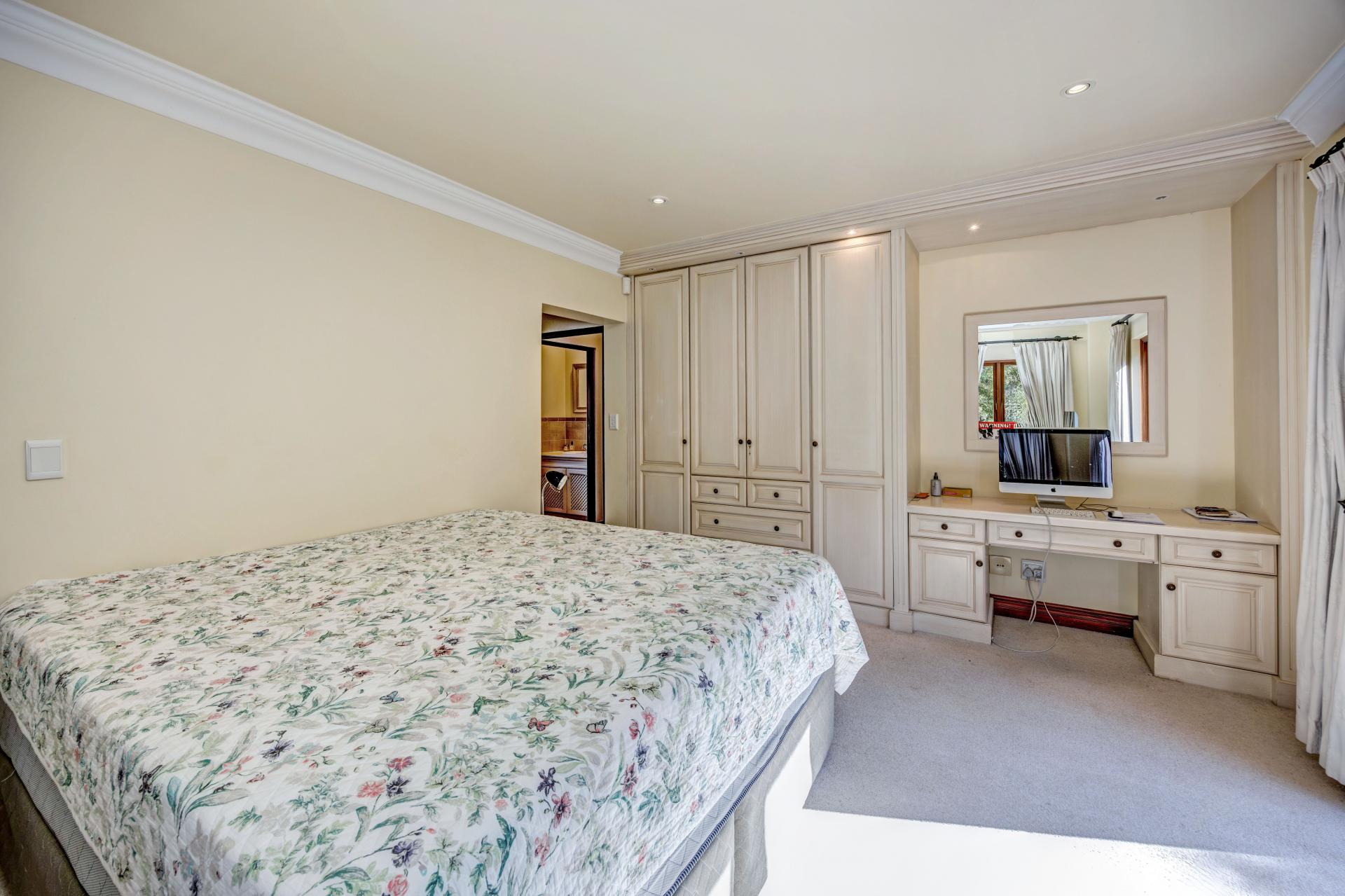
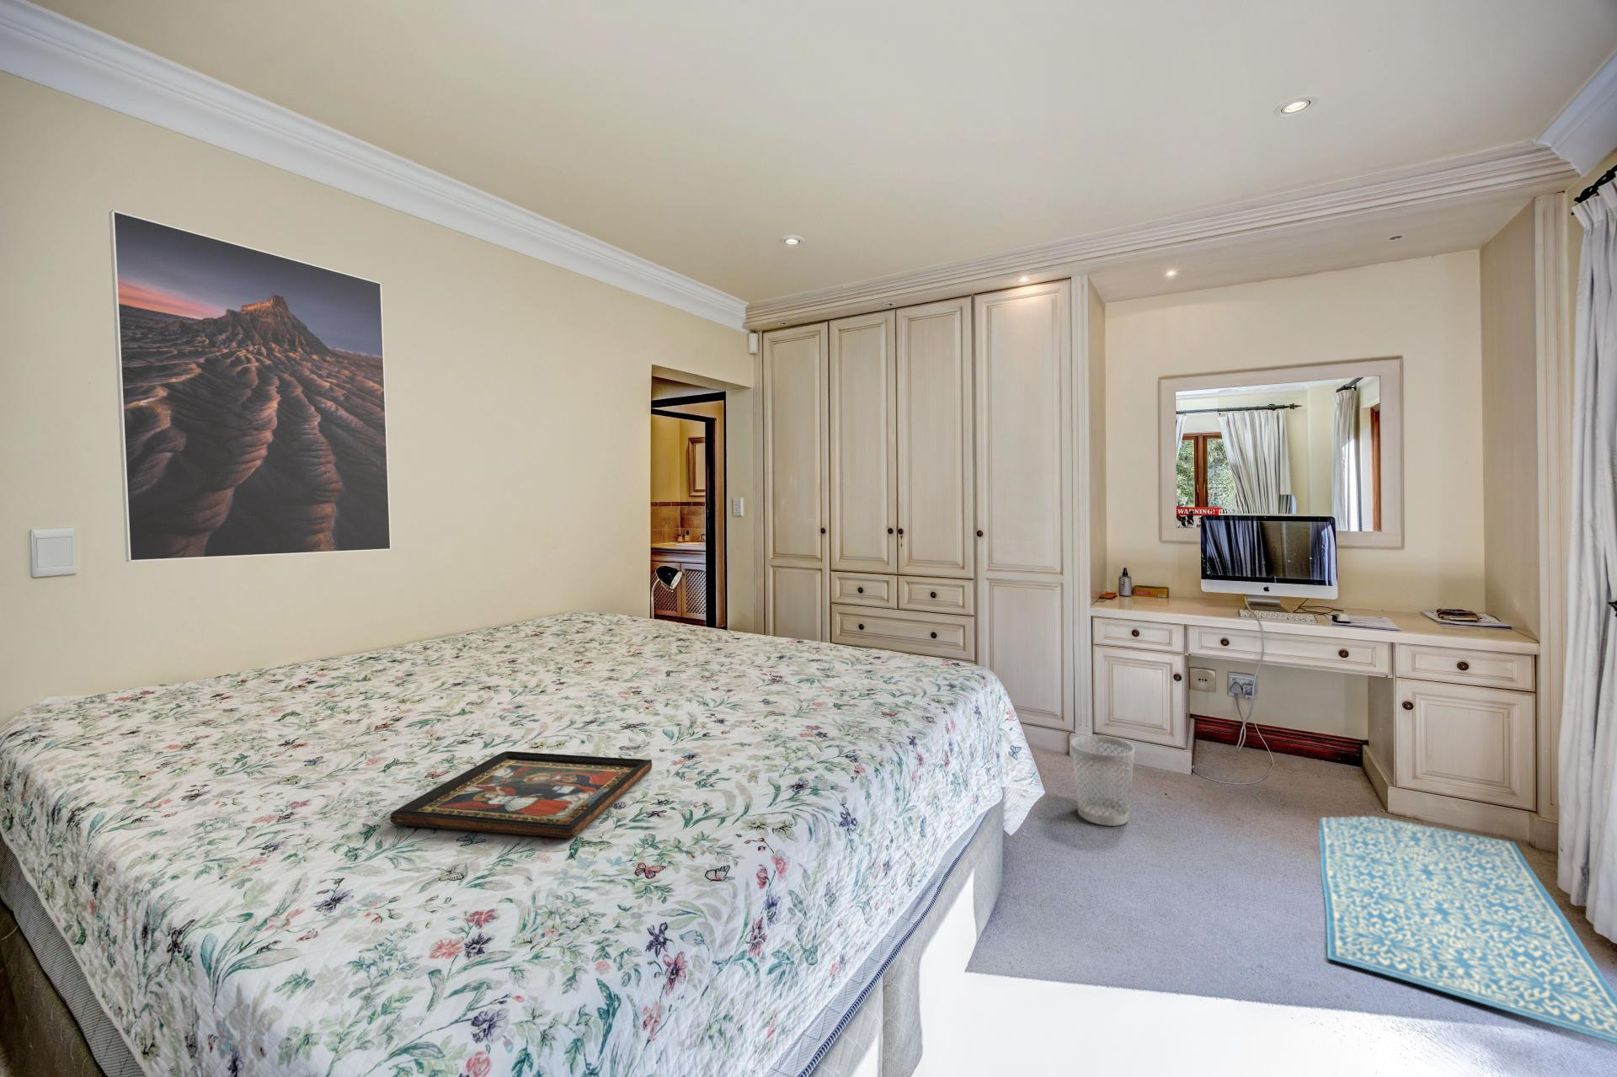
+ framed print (269, 404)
+ decorative tray (533, 789)
+ wastebasket (1102, 780)
+ rug (1434, 892)
